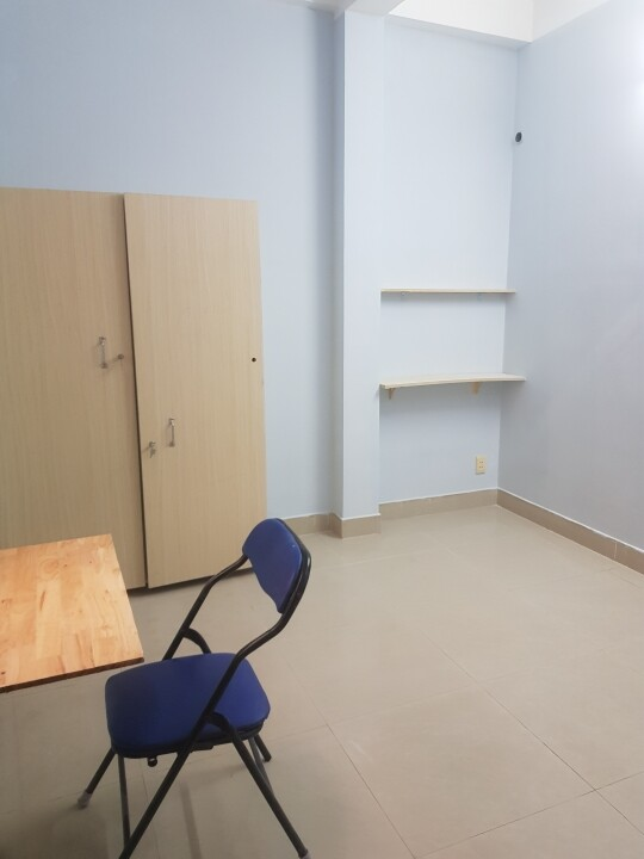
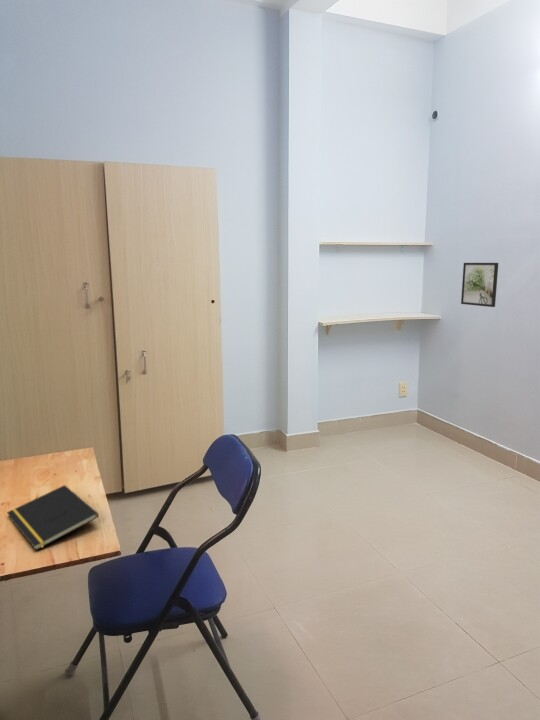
+ notepad (51, 514)
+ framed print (478, 284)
